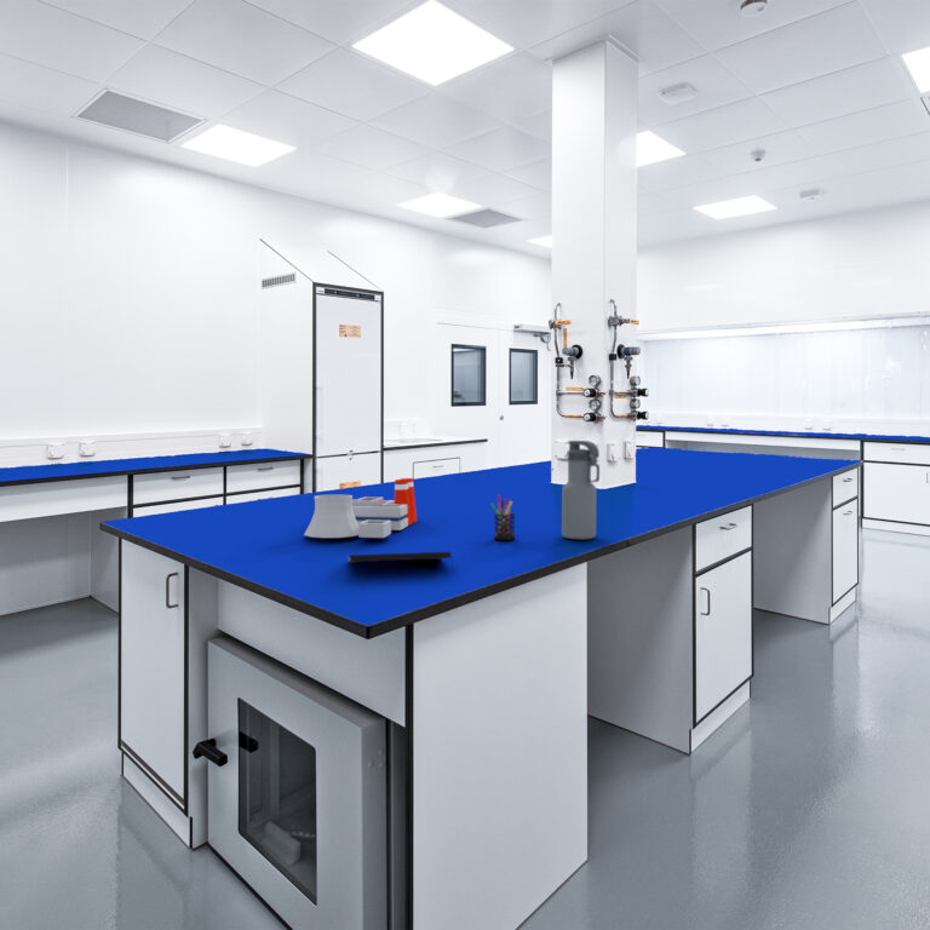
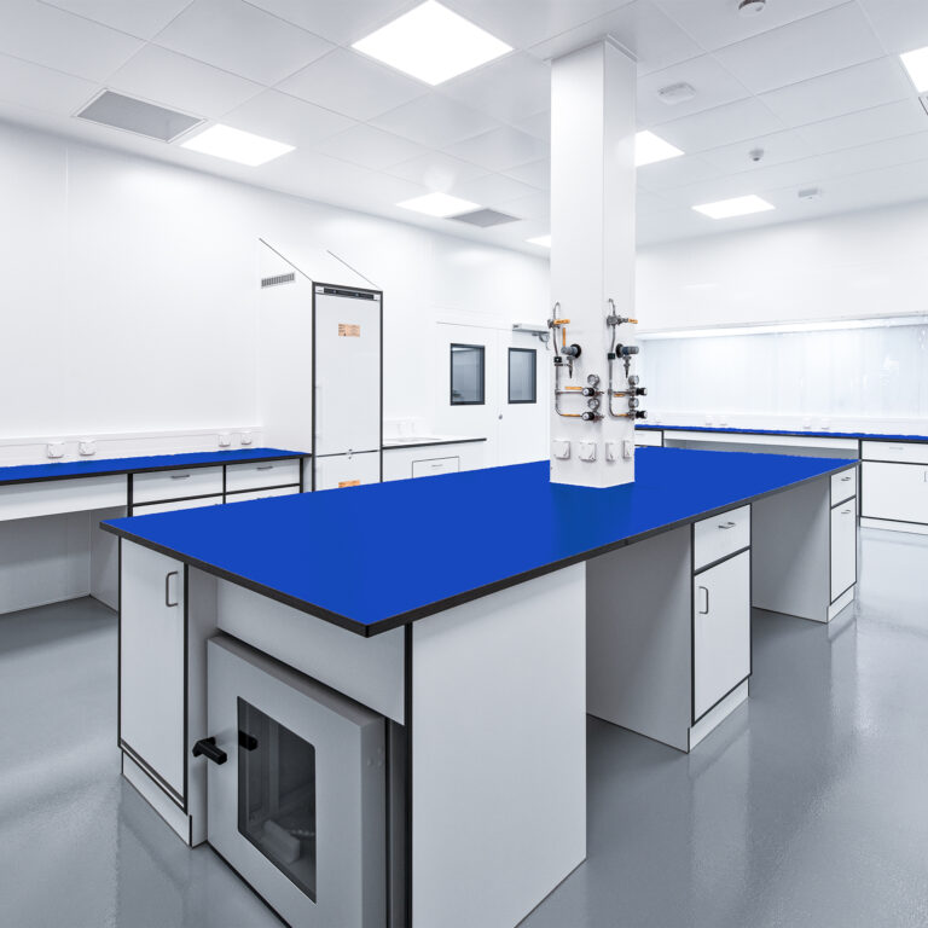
- notepad (397, 557)
- laboratory equipment (363, 504)
- pen holder (501, 517)
- water bottle (579, 488)
